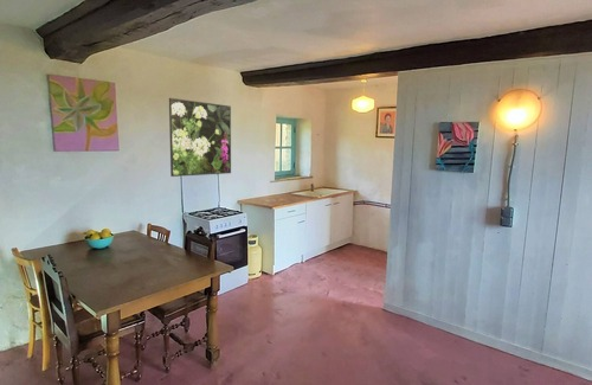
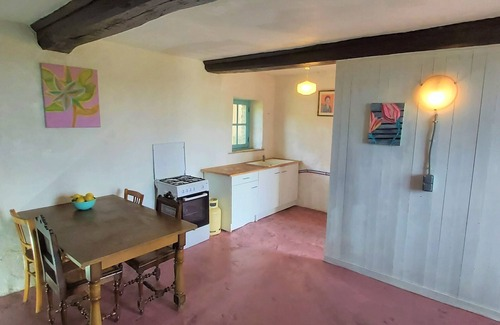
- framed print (202, 139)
